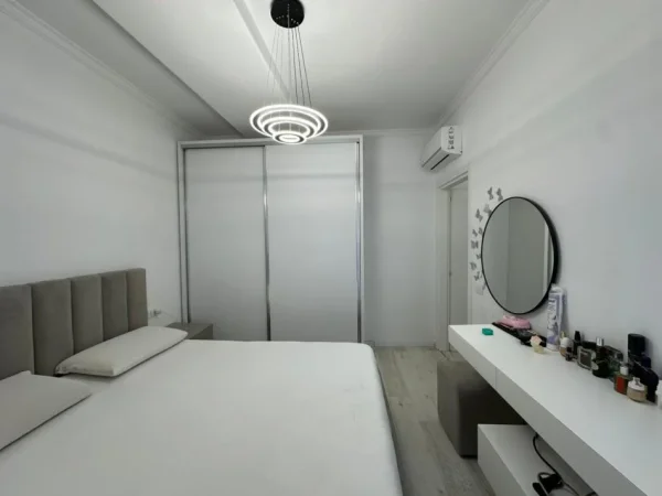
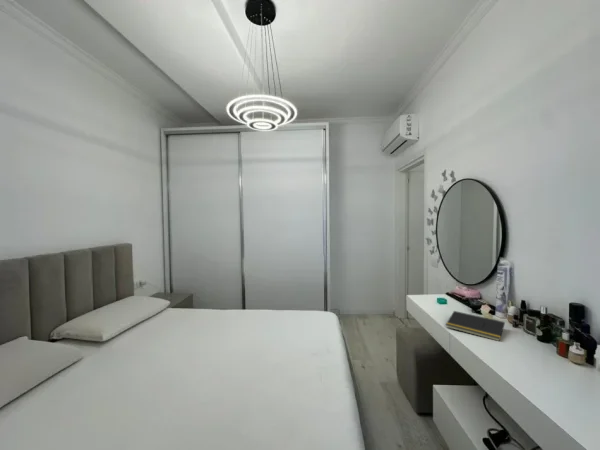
+ notepad (474, 324)
